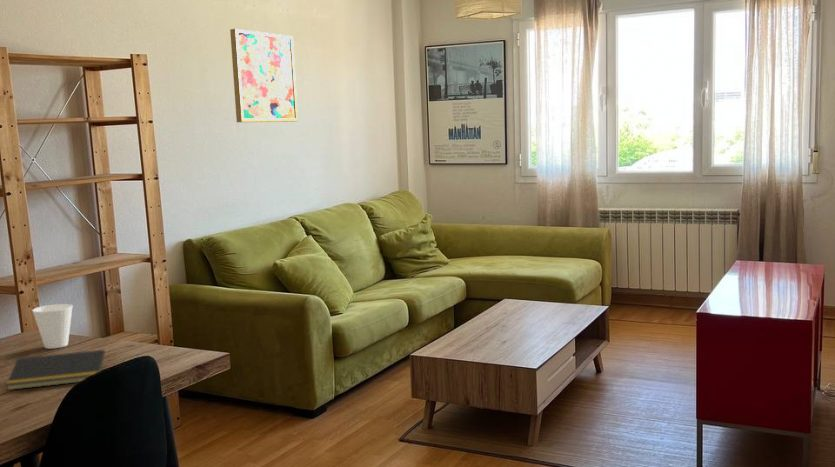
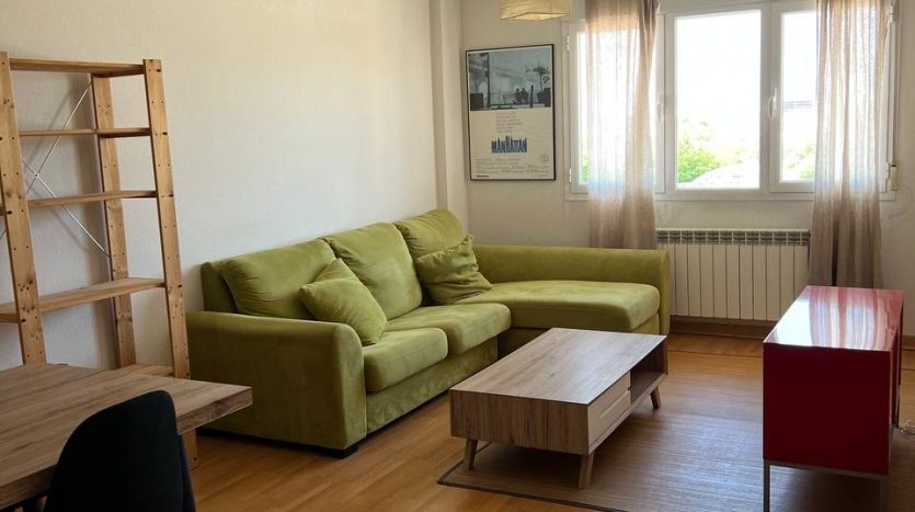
- notepad (57, 368)
- wall art (265, 77)
- cup (54, 326)
